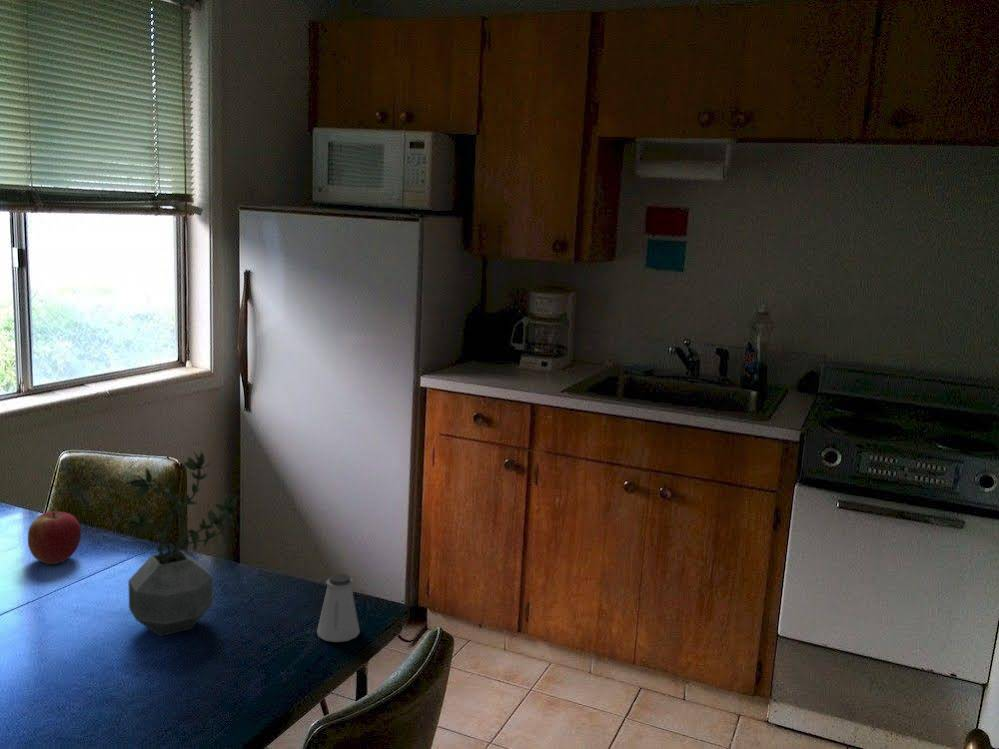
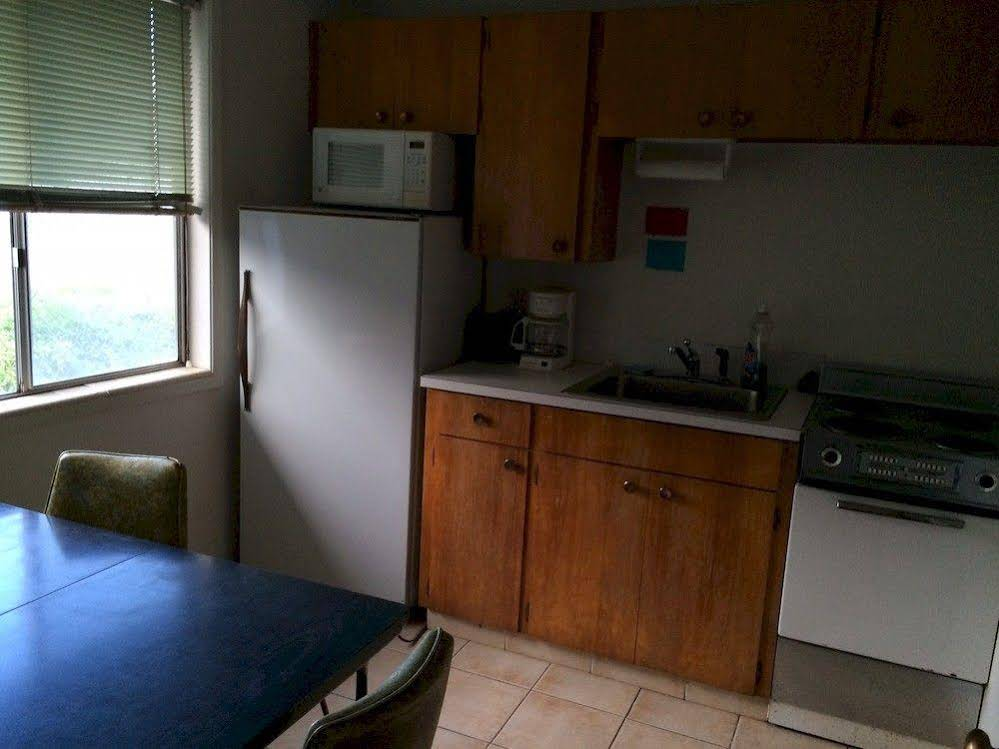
- apple (54, 536)
- saltshaker (339, 604)
- potted plant (183, 540)
